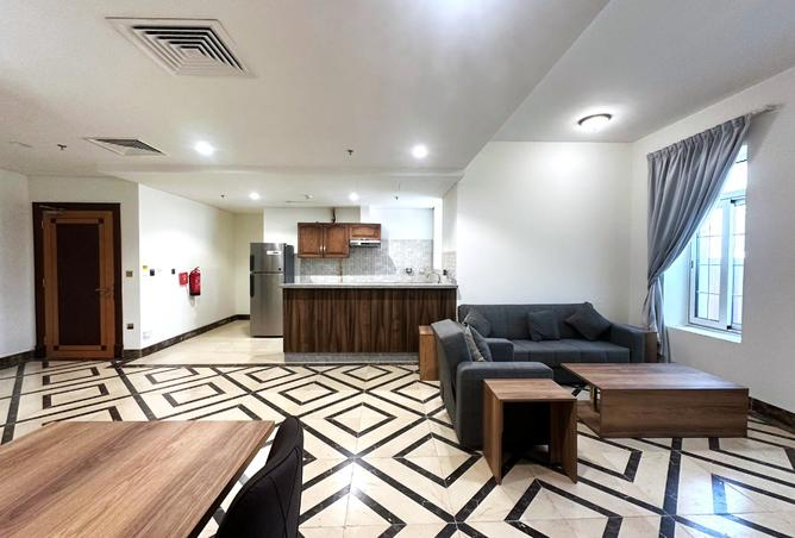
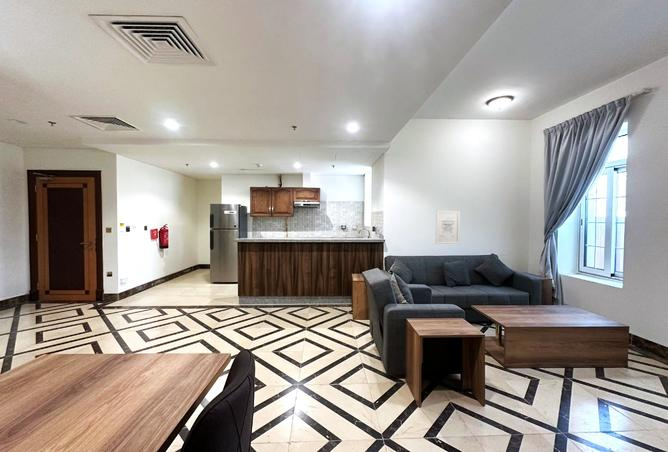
+ wall art (447, 227)
